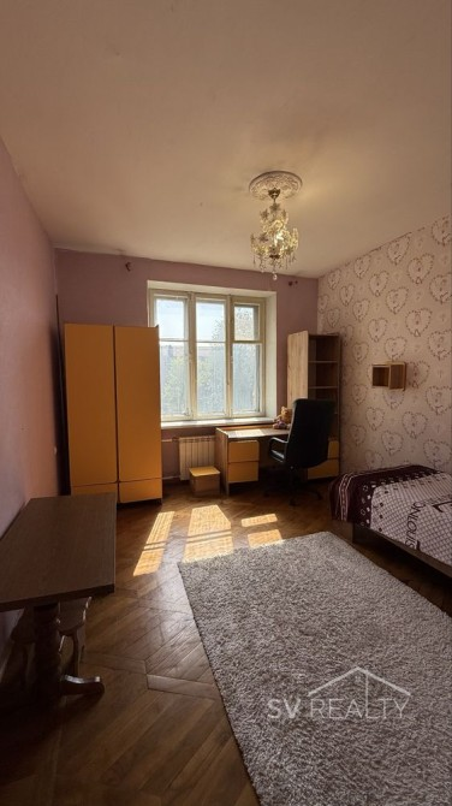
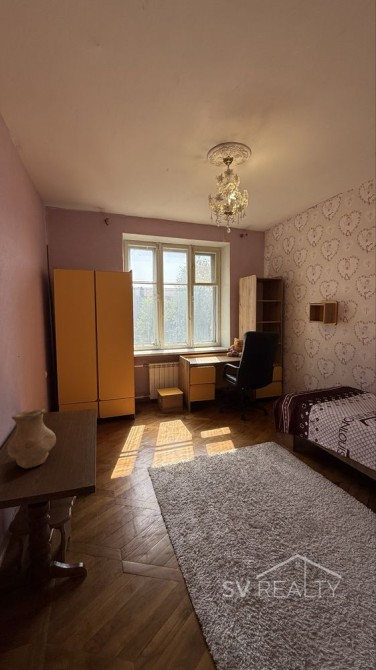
+ vase (32, 436)
